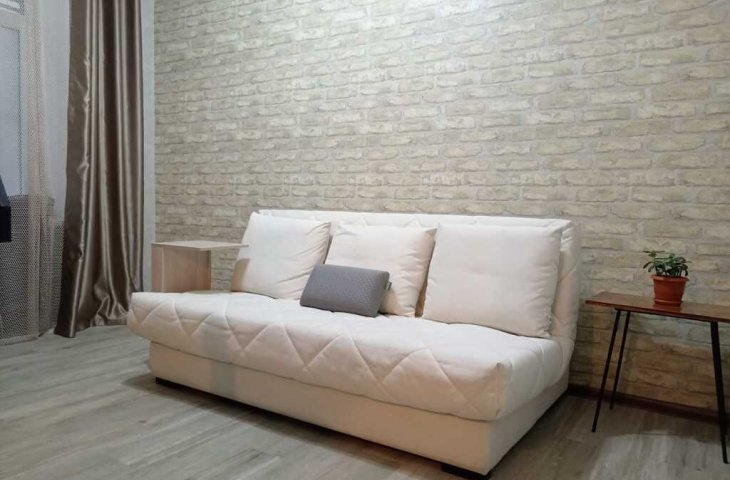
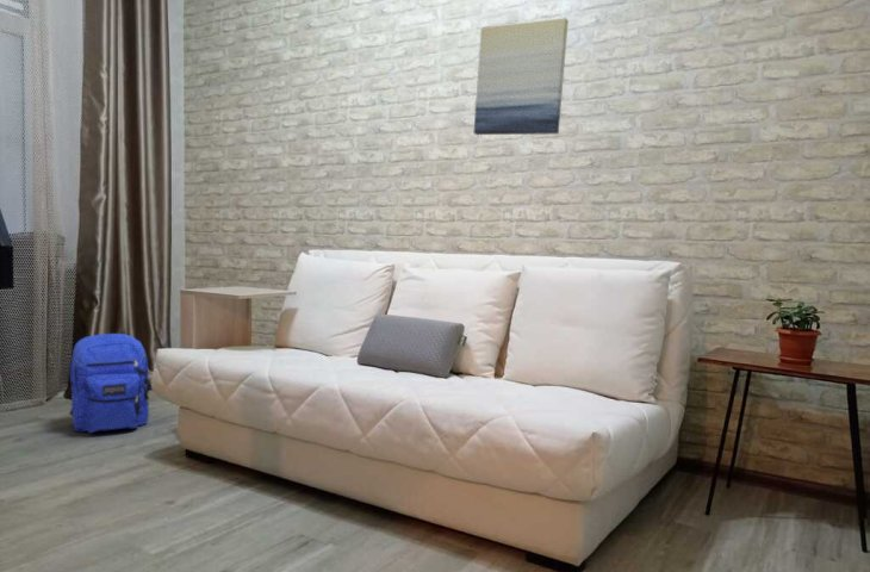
+ backpack (113, 381)
+ wall art (518, 79)
